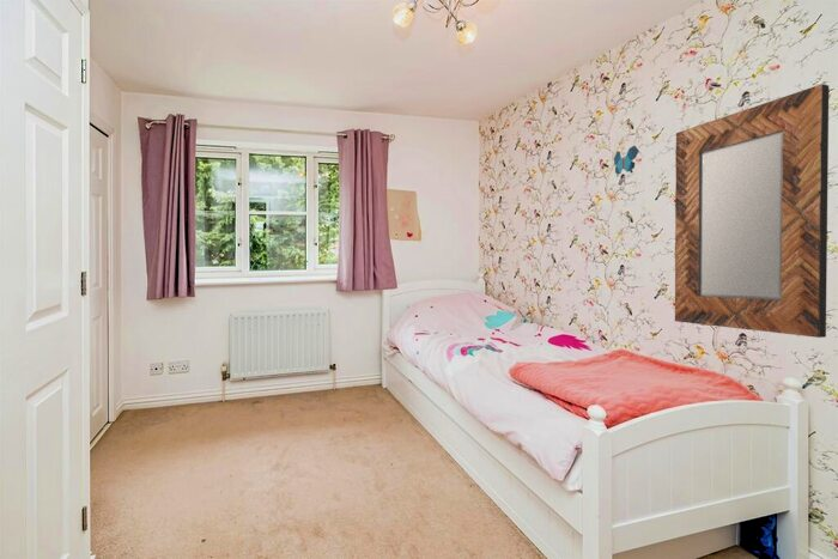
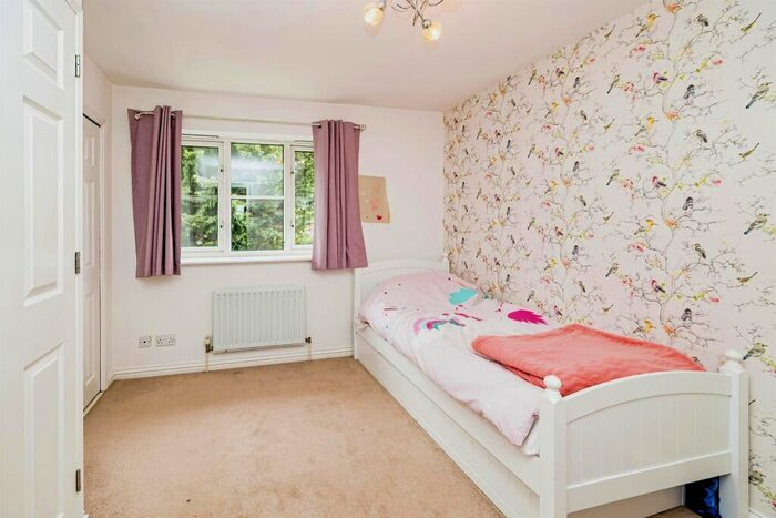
- home mirror (740, 220)
- decorative butterfly (624, 162)
